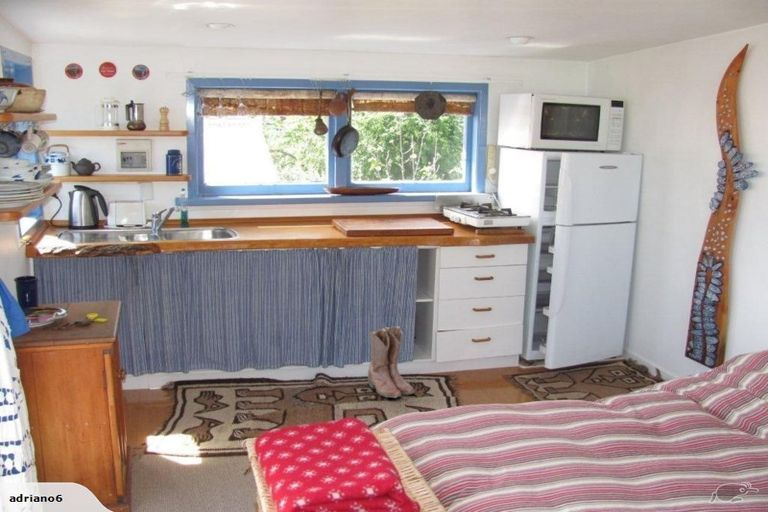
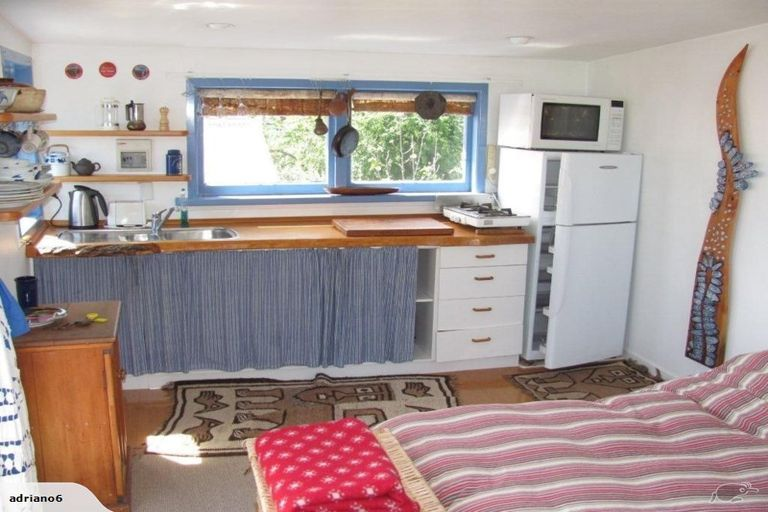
- boots (391, 359)
